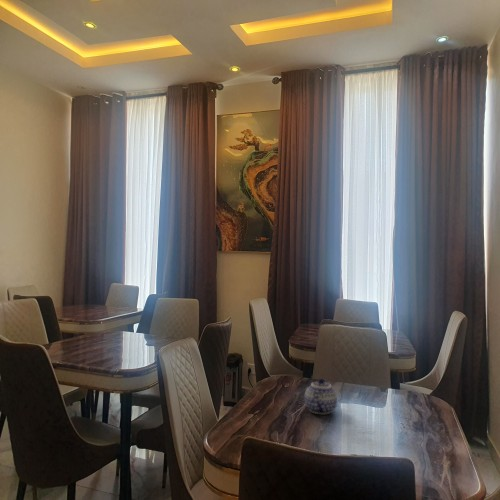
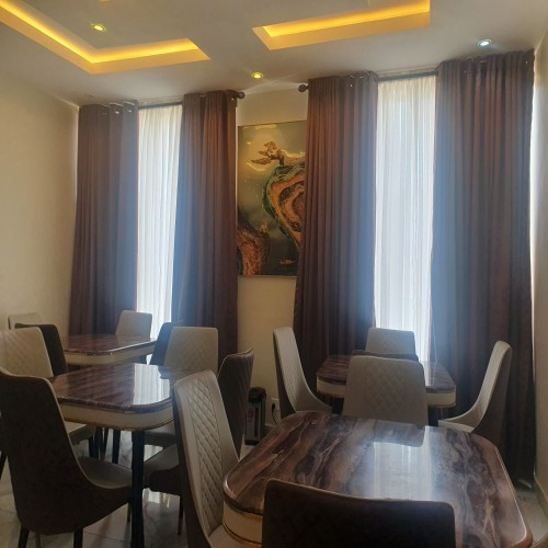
- teapot (320, 394)
